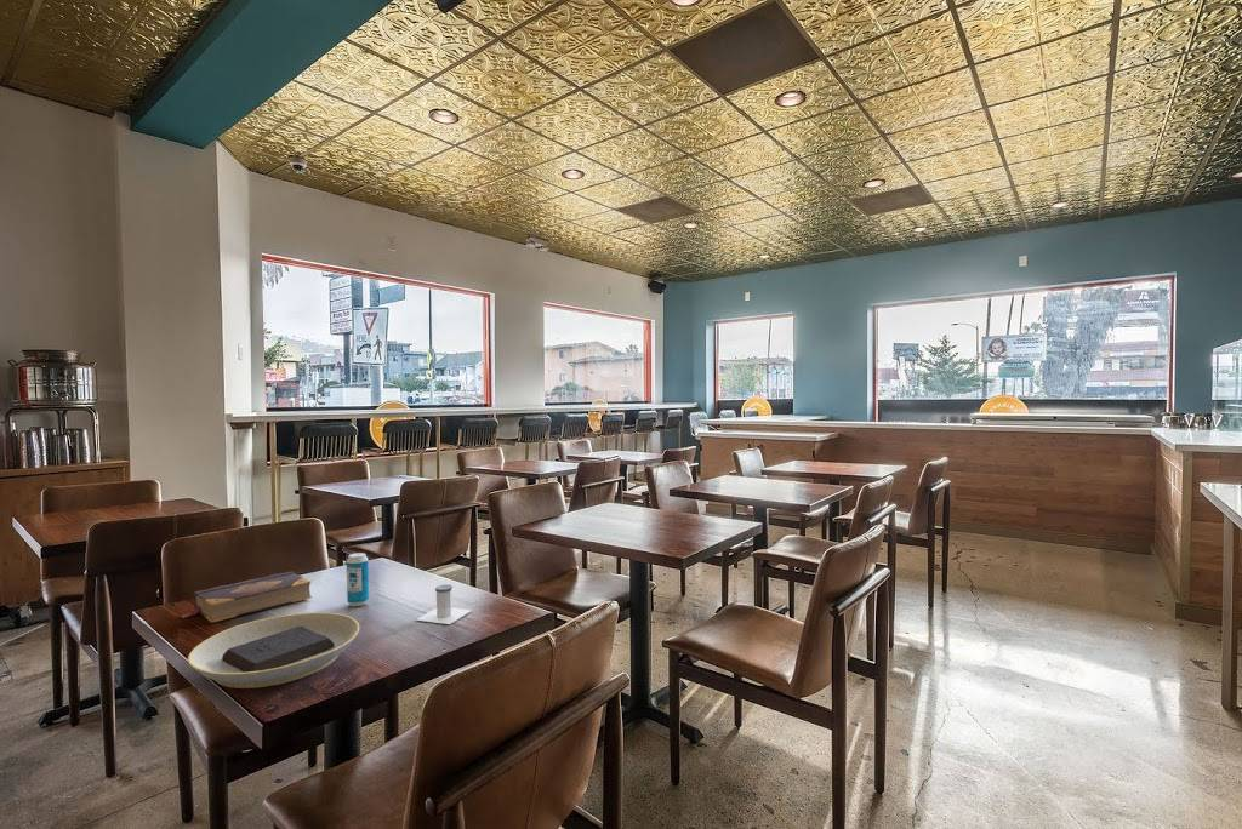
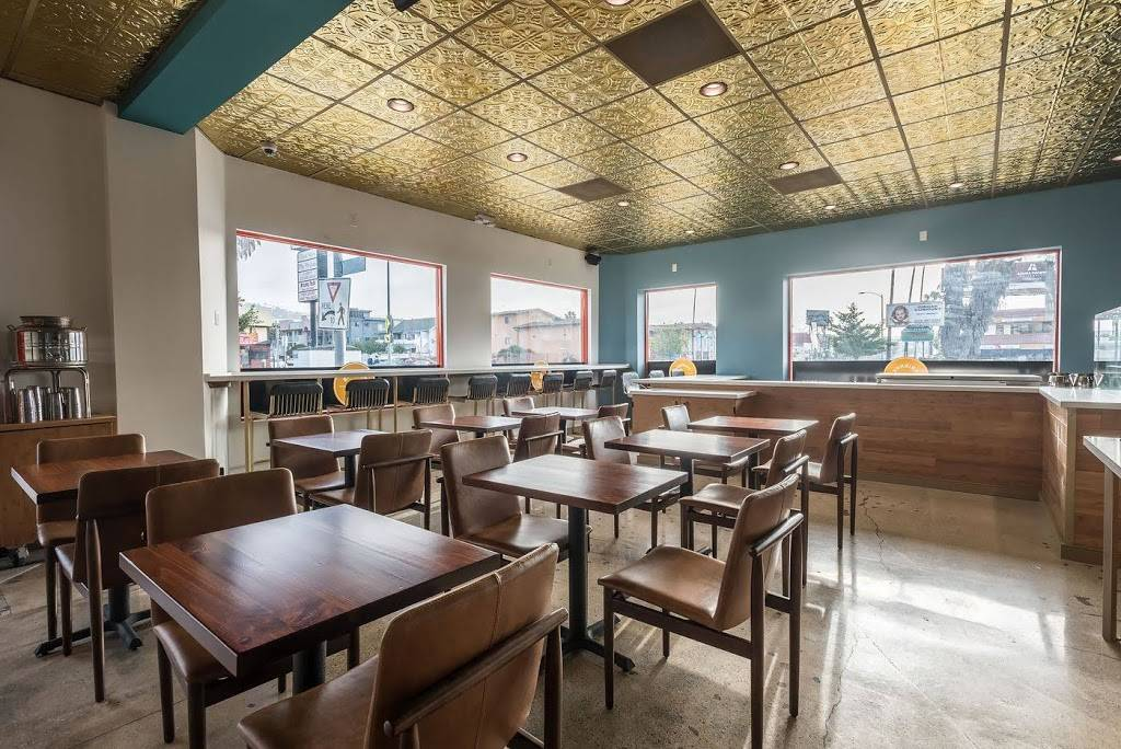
- beverage can (357, 578)
- book (246, 596)
- plate (279, 650)
- salt shaker (444, 600)
